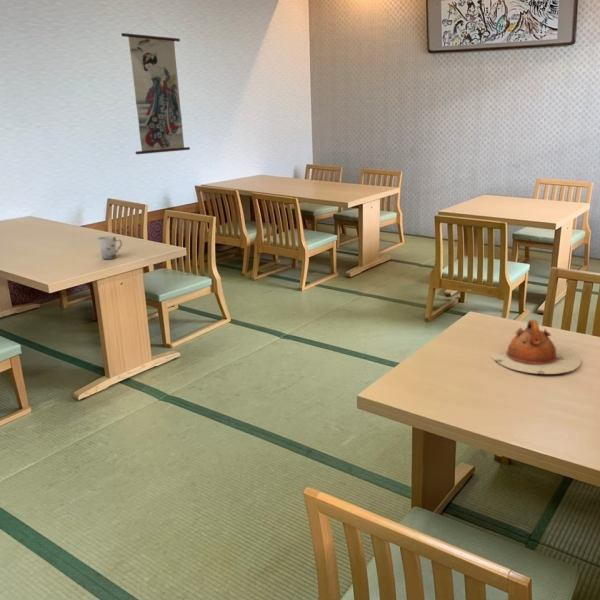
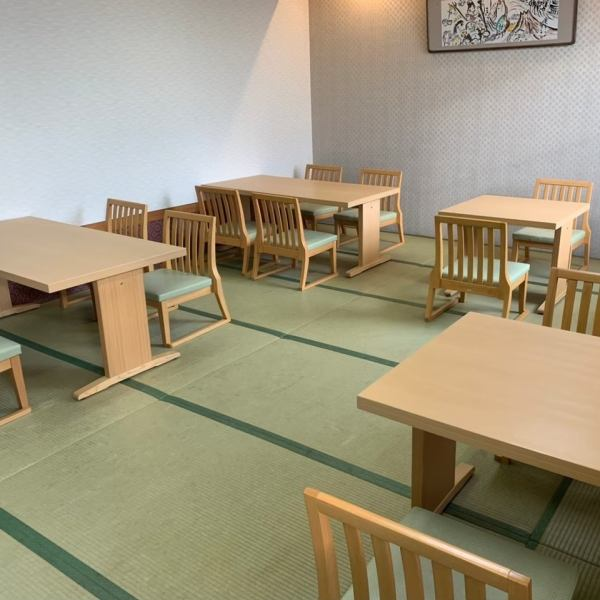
- cup (111, 247)
- wall scroll (157, 87)
- teapot (535, 339)
